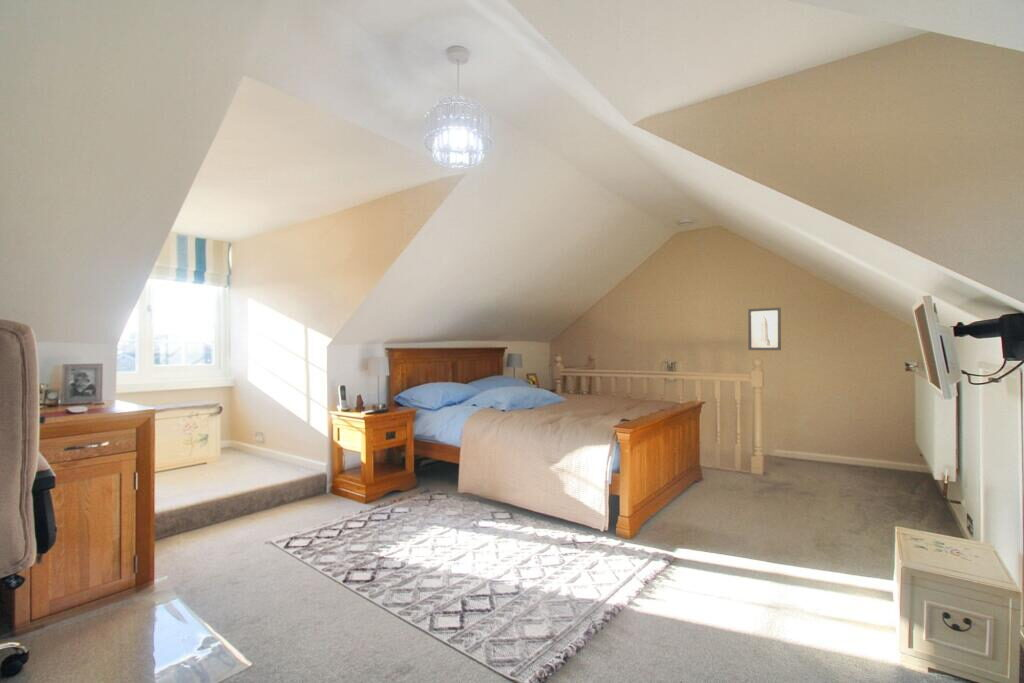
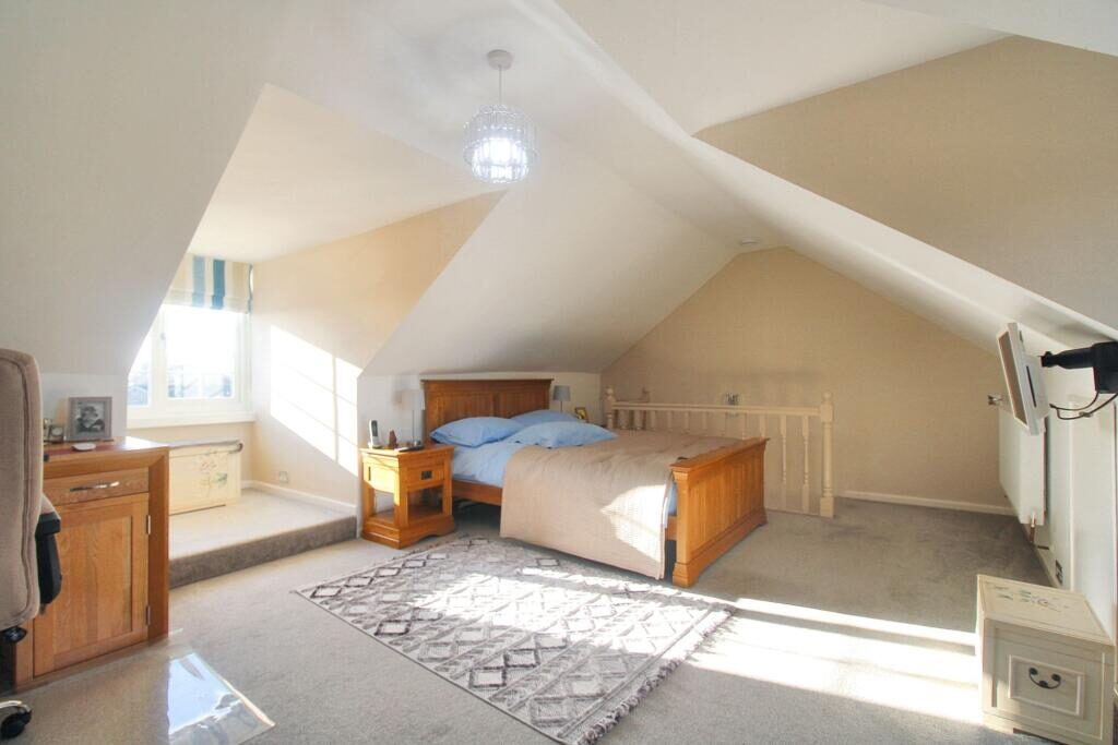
- wall art (764, 329)
